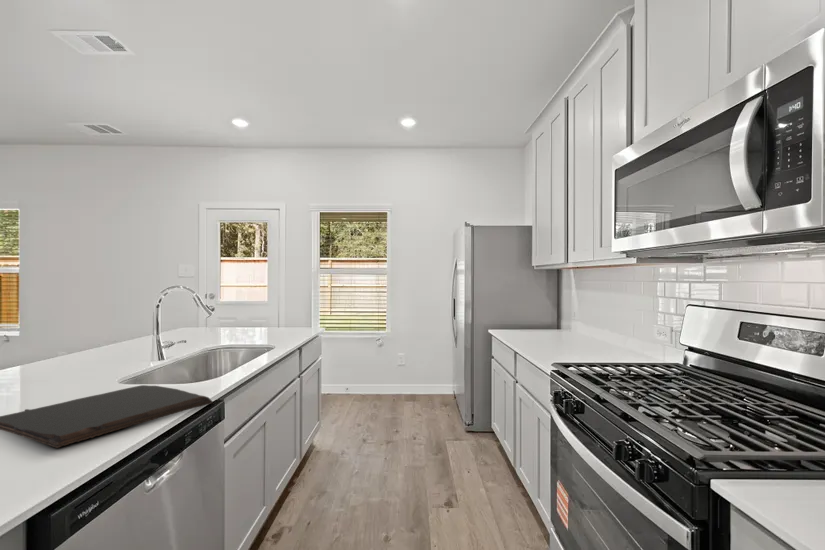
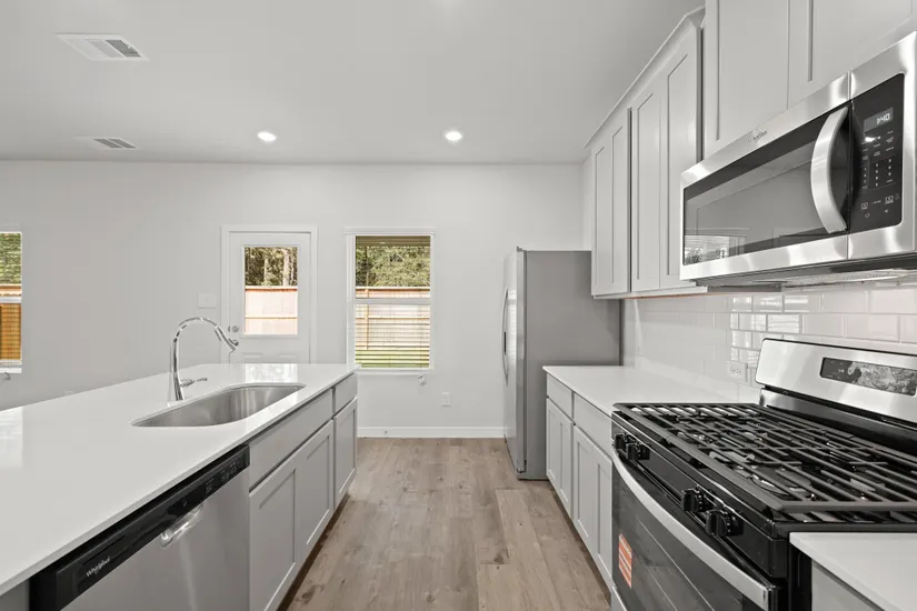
- cutting board (108, 408)
